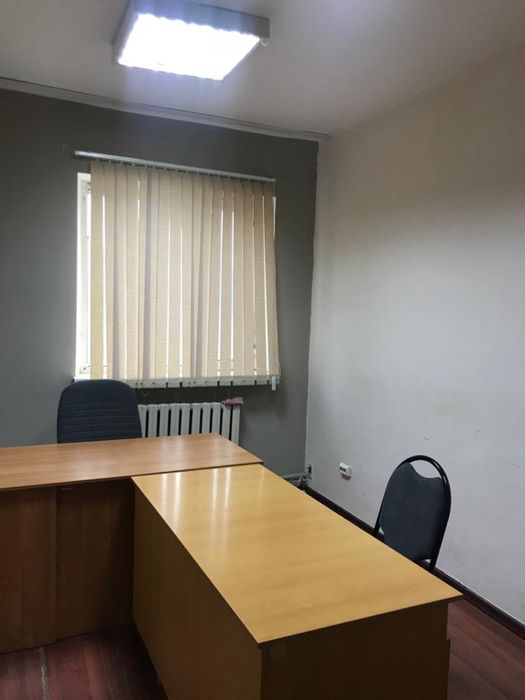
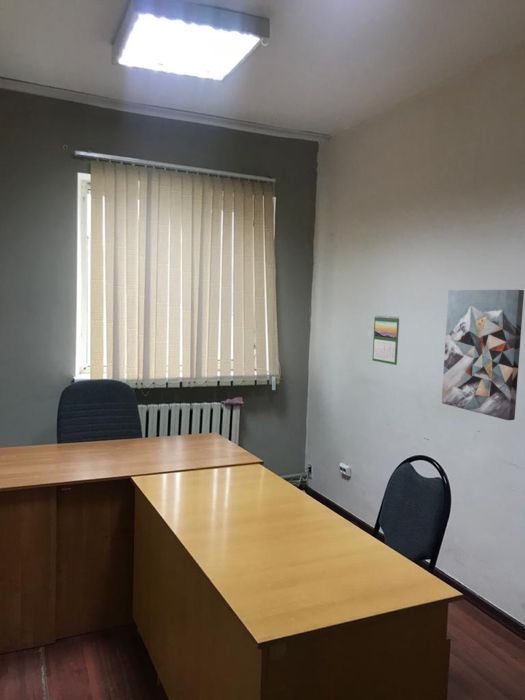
+ wall art (479, 351)
+ calendar (385, 339)
